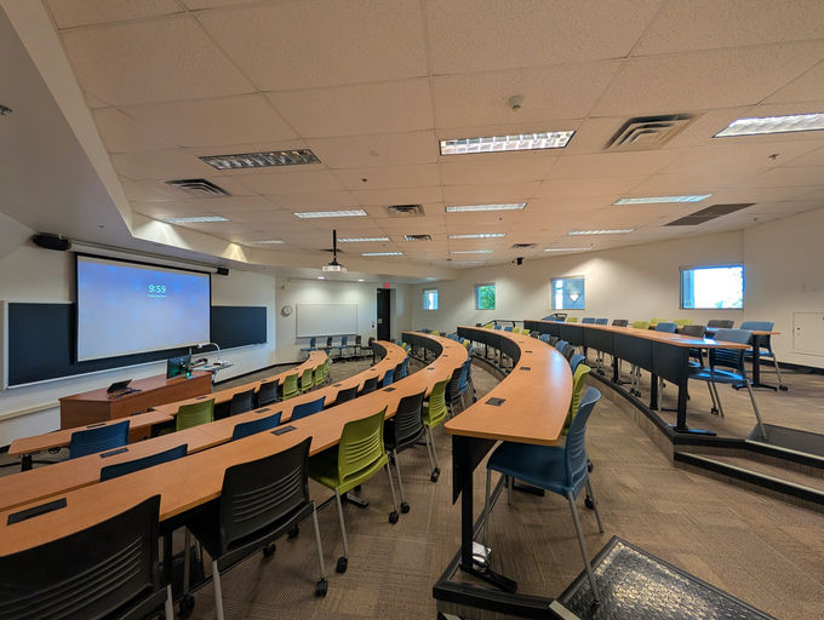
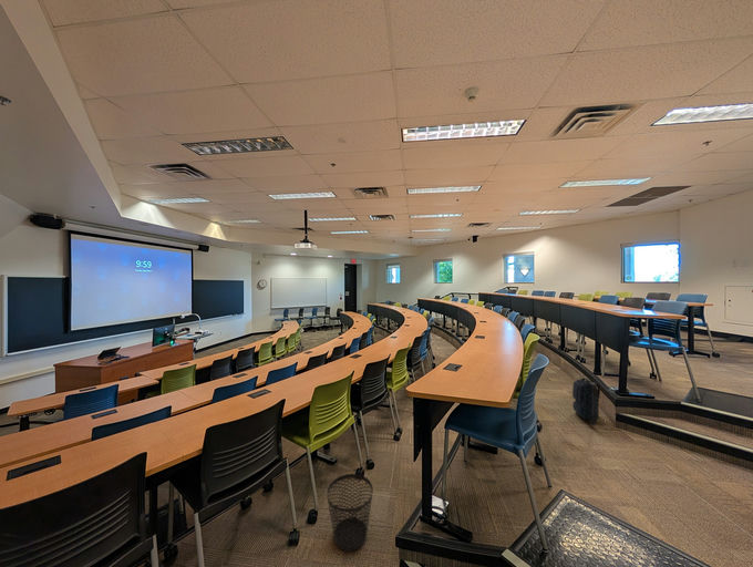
+ wastebasket (350, 513)
+ backpack (590, 400)
